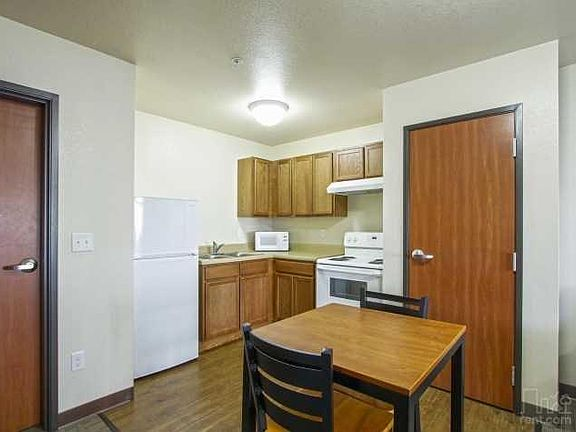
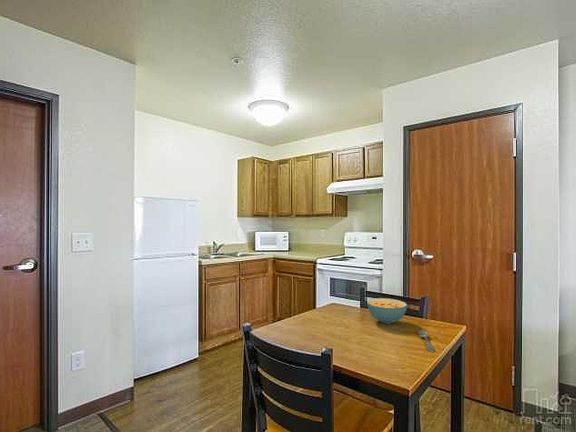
+ cereal bowl (386, 312)
+ spoon (426, 340)
